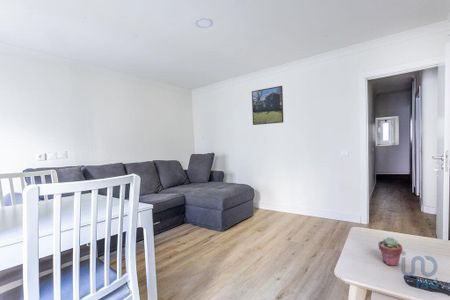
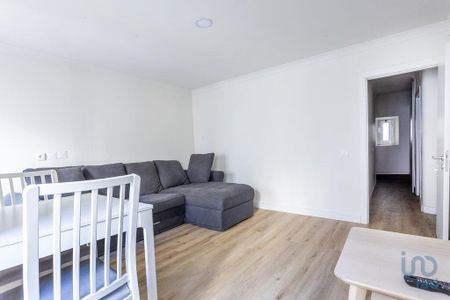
- potted succulent (390, 249)
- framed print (266, 106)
